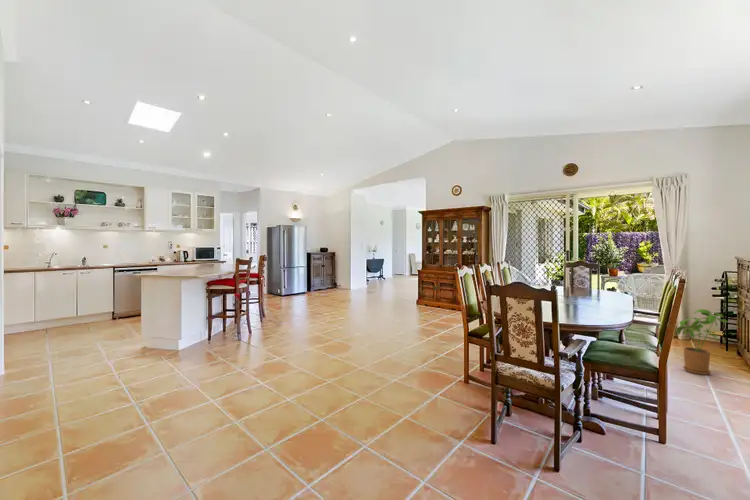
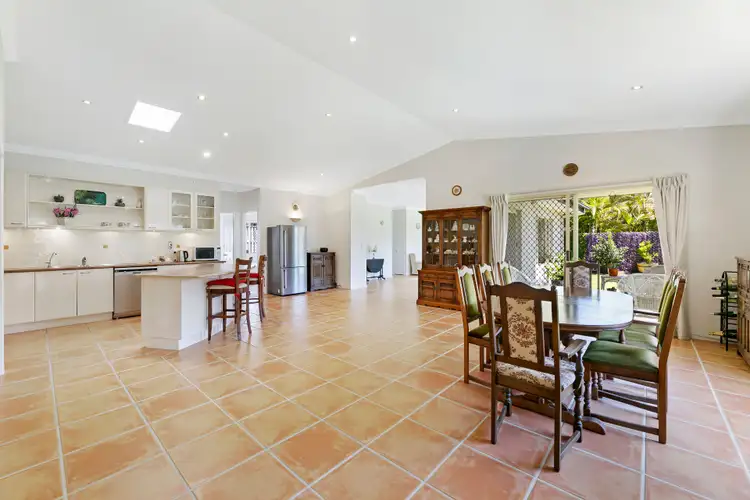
- house plant (696, 341)
